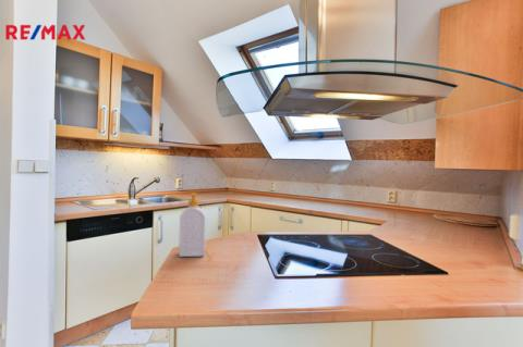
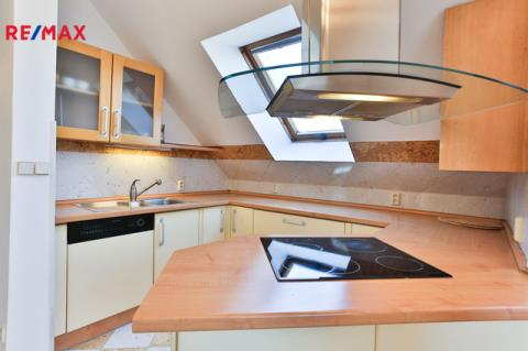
- soap bottle (193, 223)
